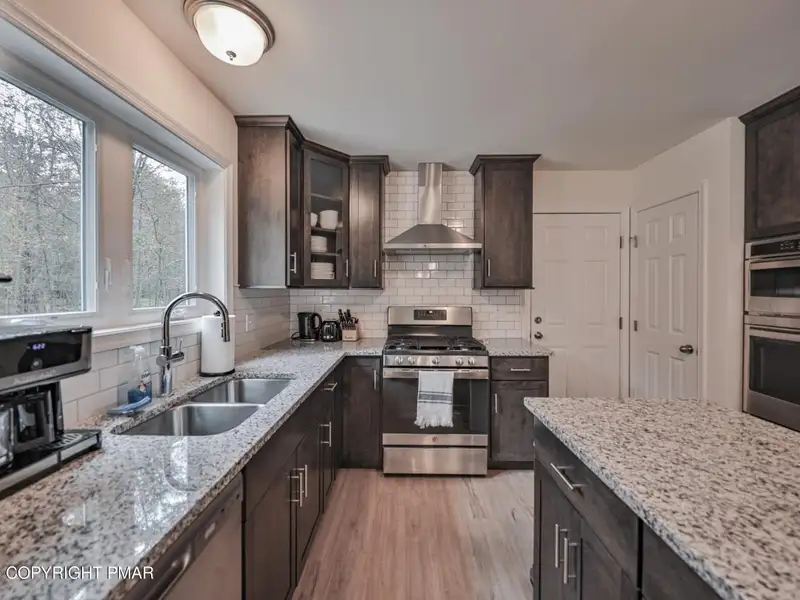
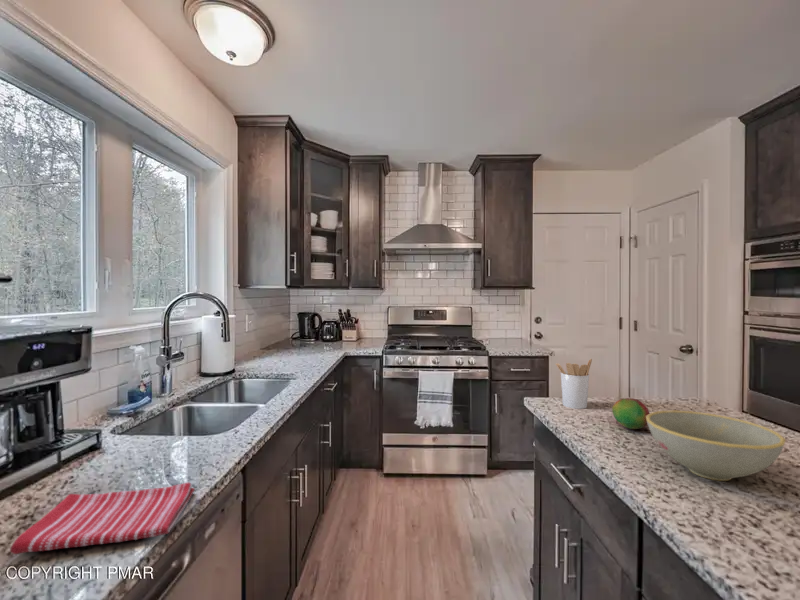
+ dish towel (114, 513)
+ fruit (631, 413)
+ bowl (709, 449)
+ utensil holder (575, 383)
